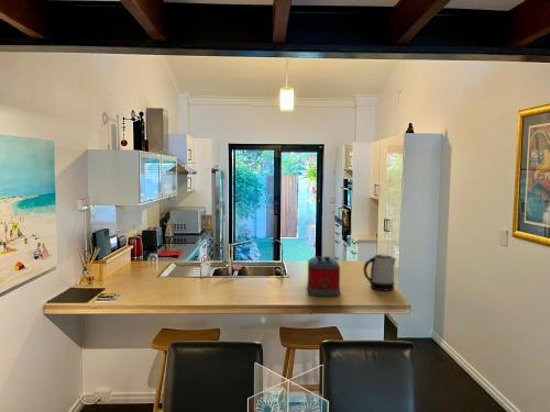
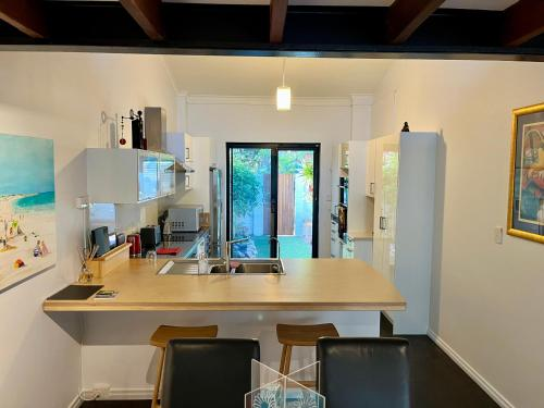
- kettle (378, 270)
- toaster (322, 274)
